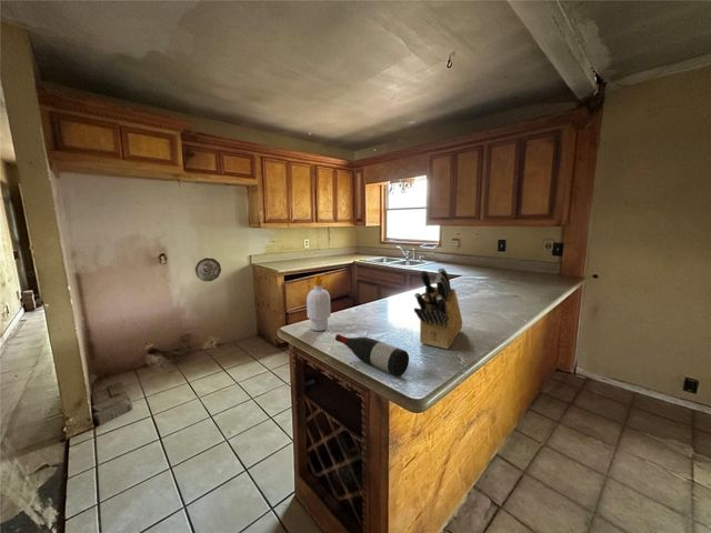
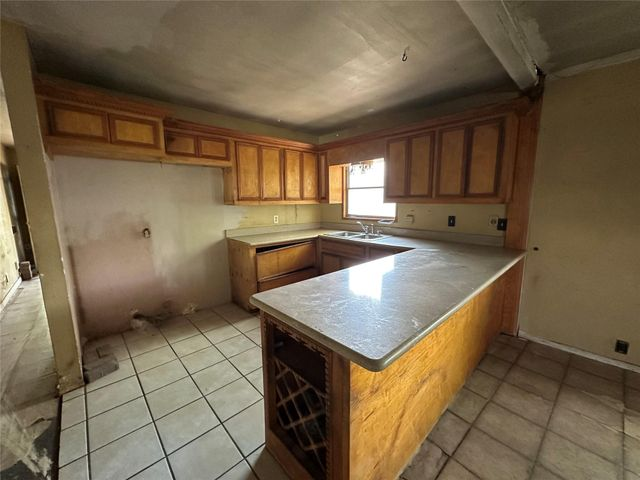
- wine bottle (364, 350)
- knife block (440, 302)
- soap bottle (318, 301)
- decorative plate (208, 269)
